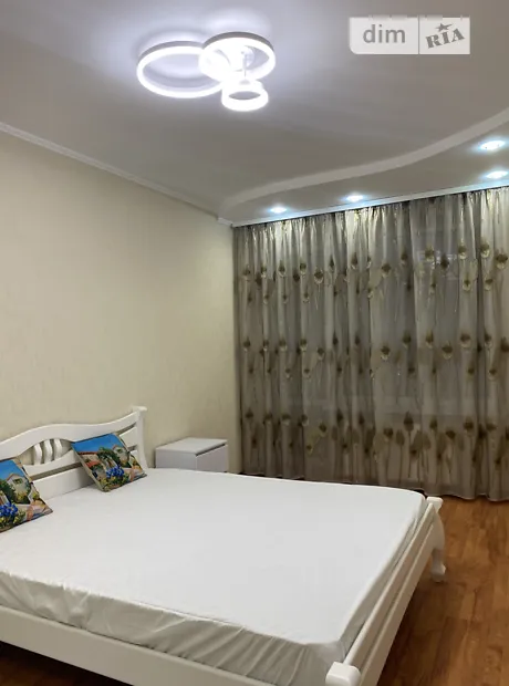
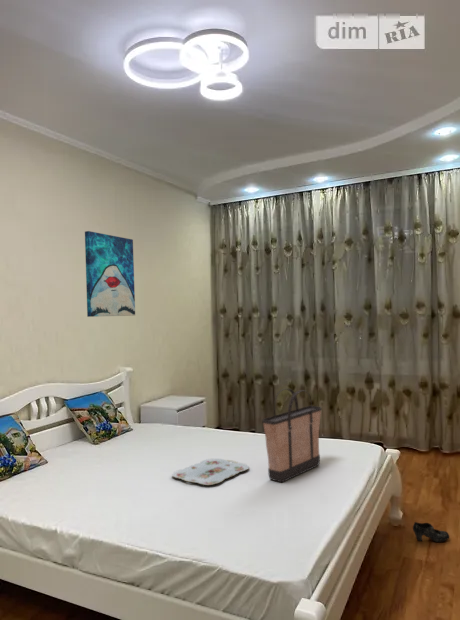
+ serving tray (211, 471)
+ wall art (111, 275)
+ shopping bag (294, 431)
+ shoe (431, 530)
